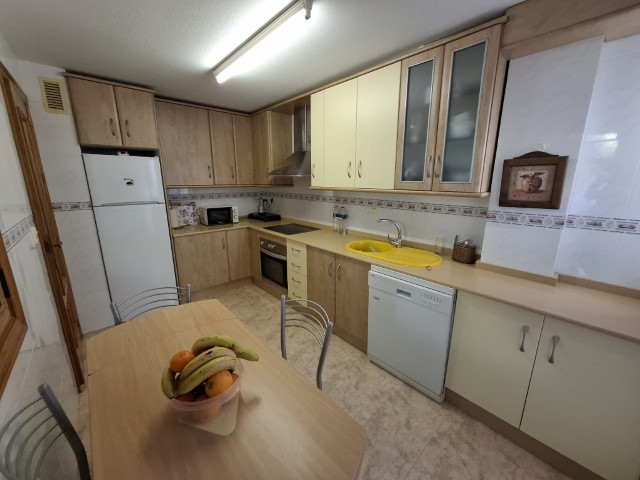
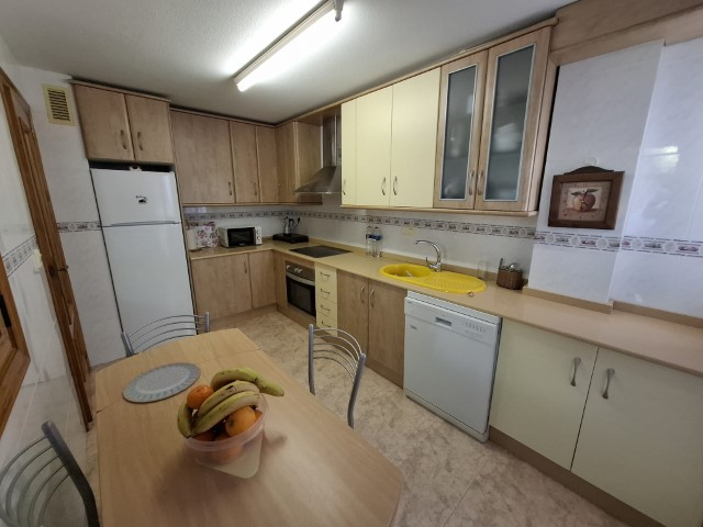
+ chinaware (164, 379)
